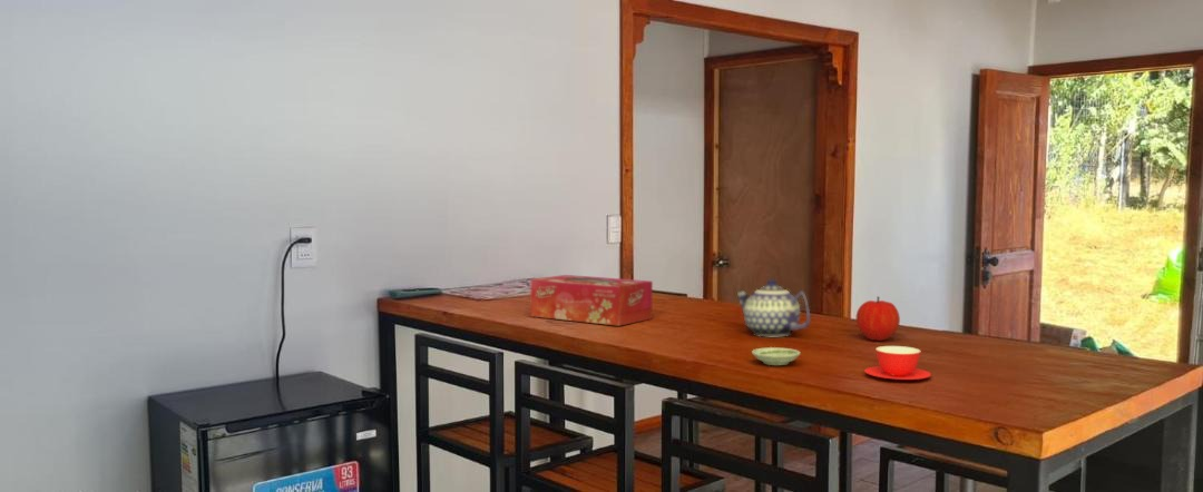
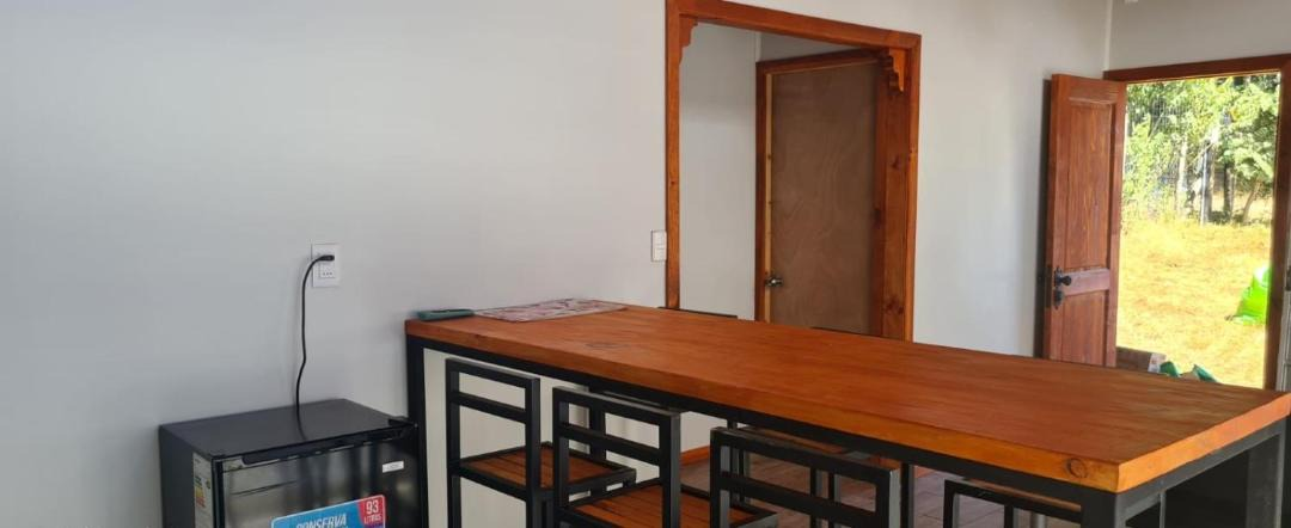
- tissue box (590, 298)
- teapot (772, 306)
- teacup (897, 363)
- saucer (775, 356)
- fruit (877, 317)
